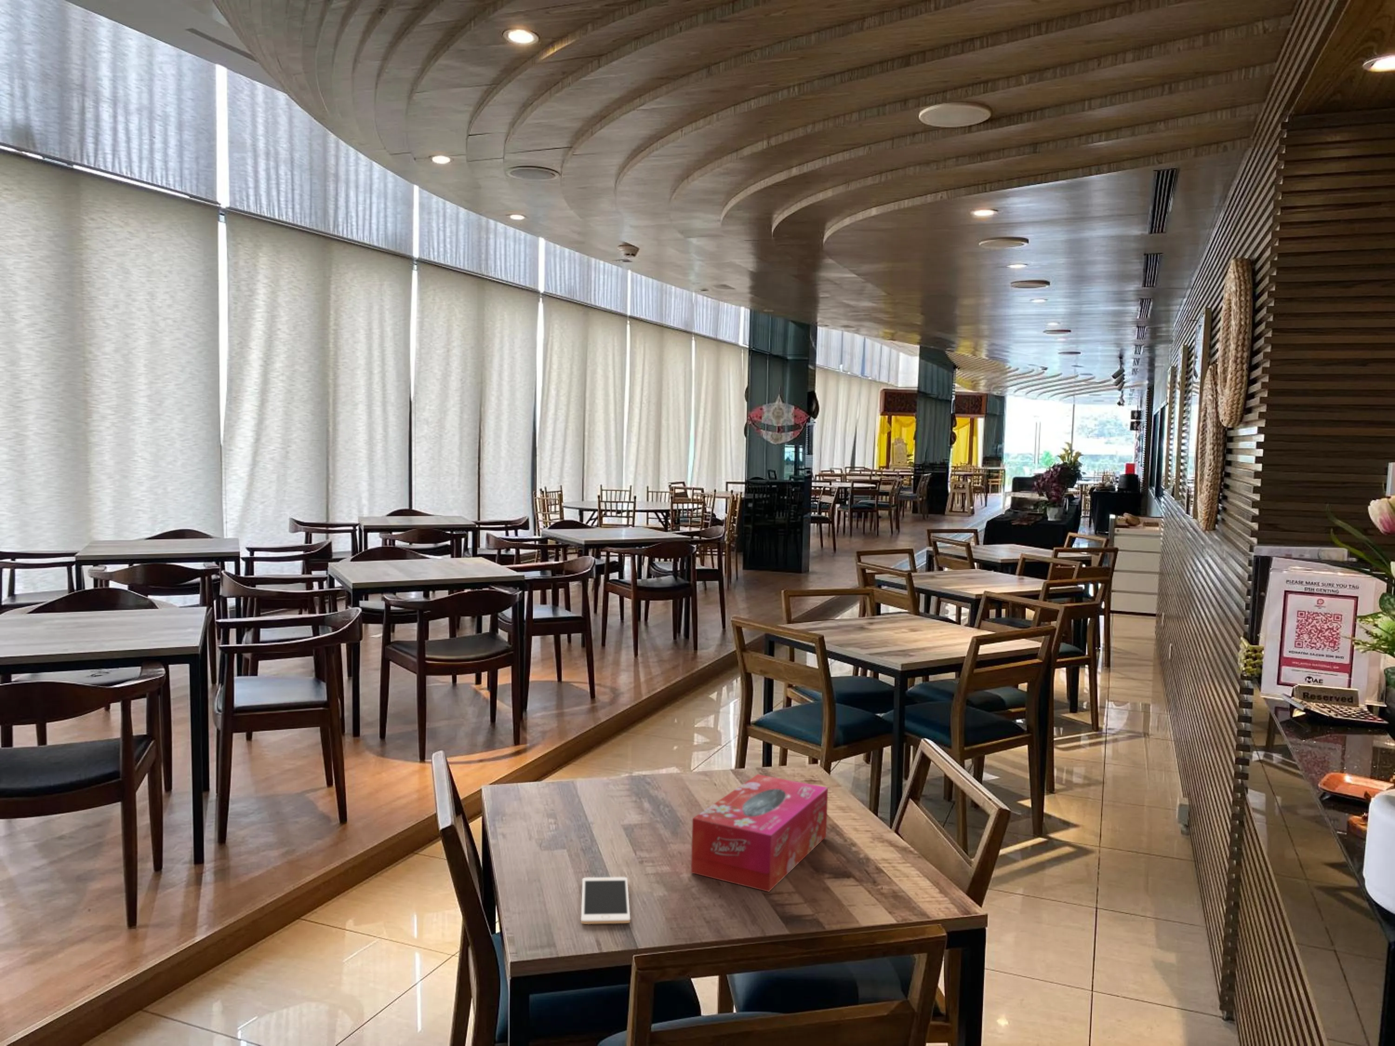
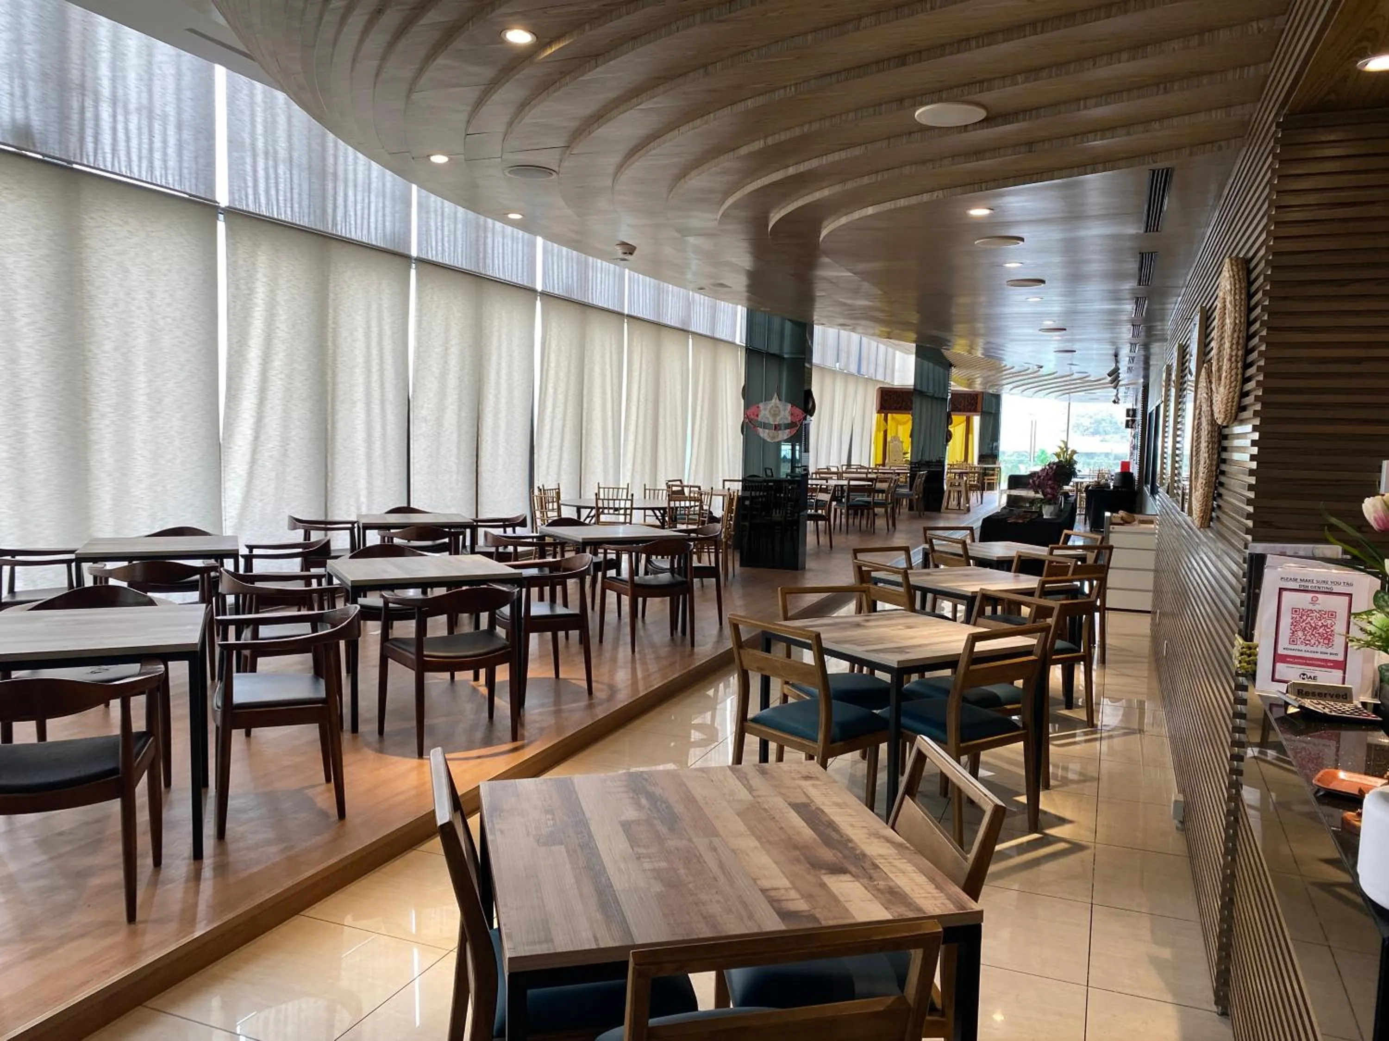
- cell phone (605, 899)
- tissue box (762, 828)
